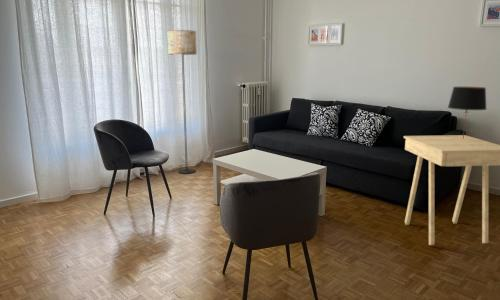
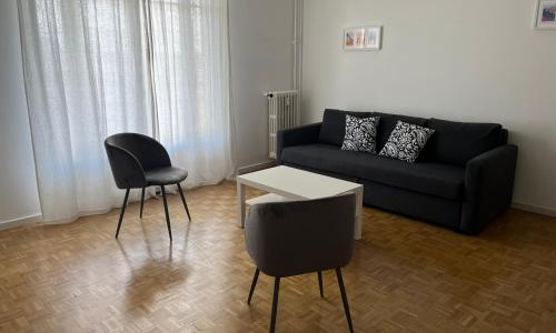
- table lamp (466, 112)
- side table (459, 192)
- floor lamp (184, 104)
